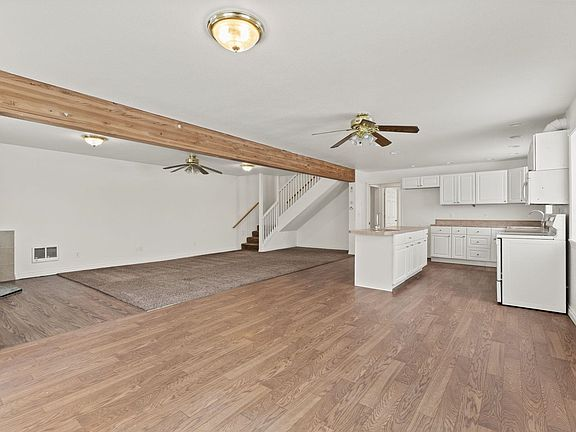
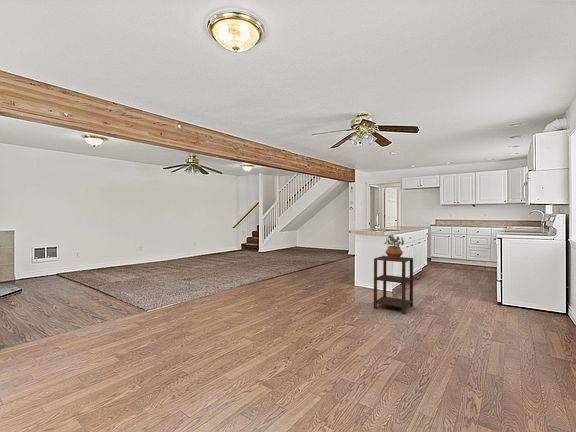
+ side table (393, 281)
+ potted plant (393, 246)
